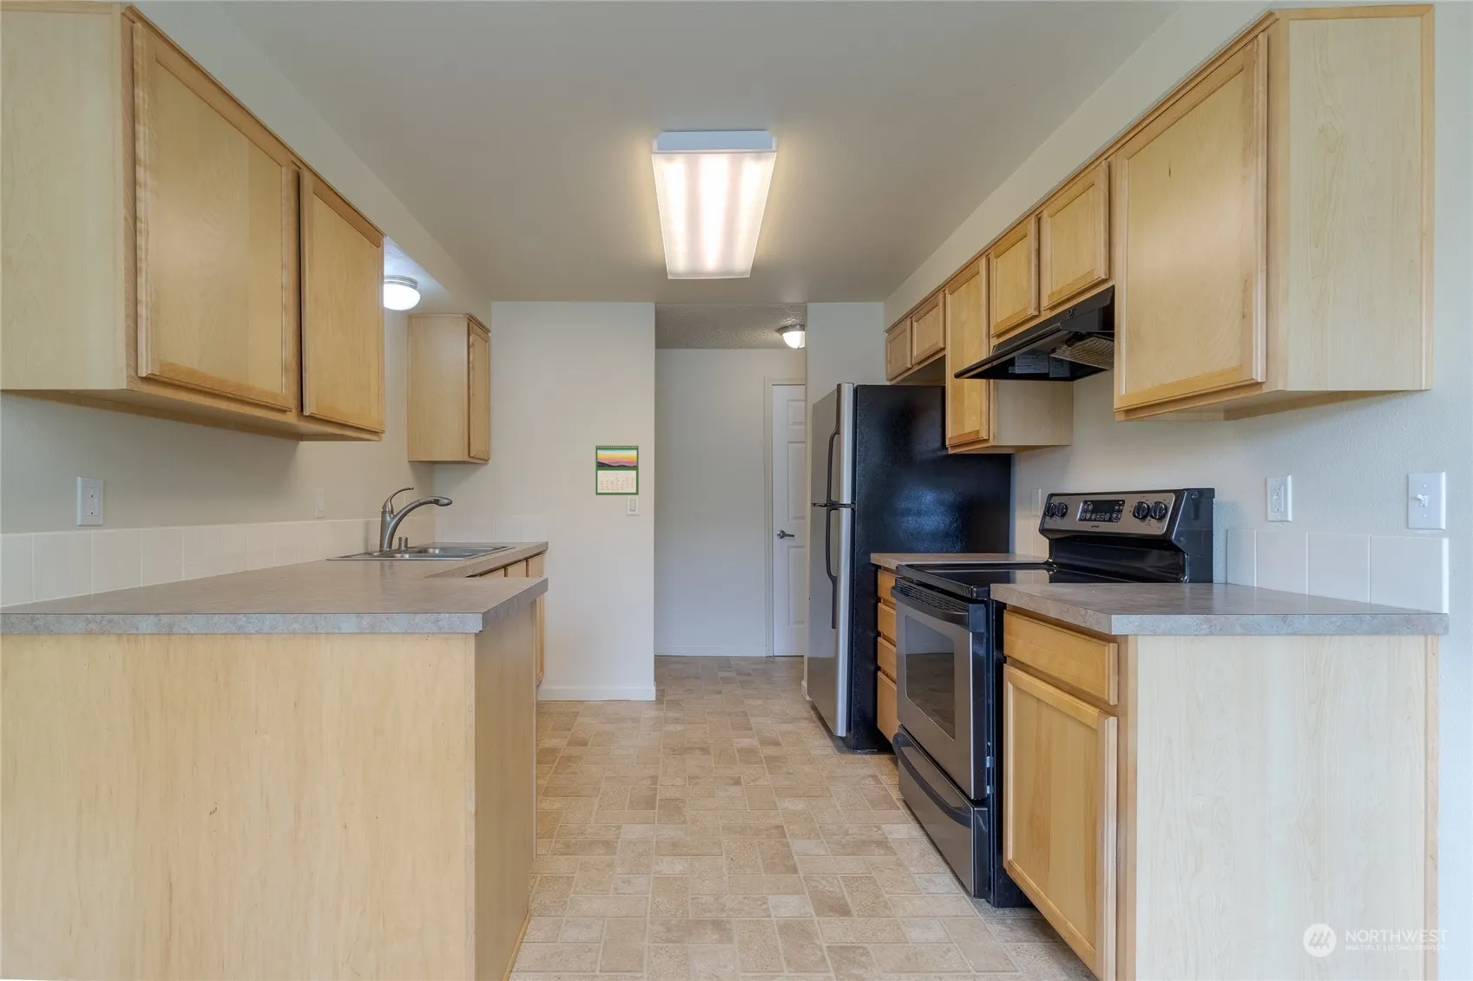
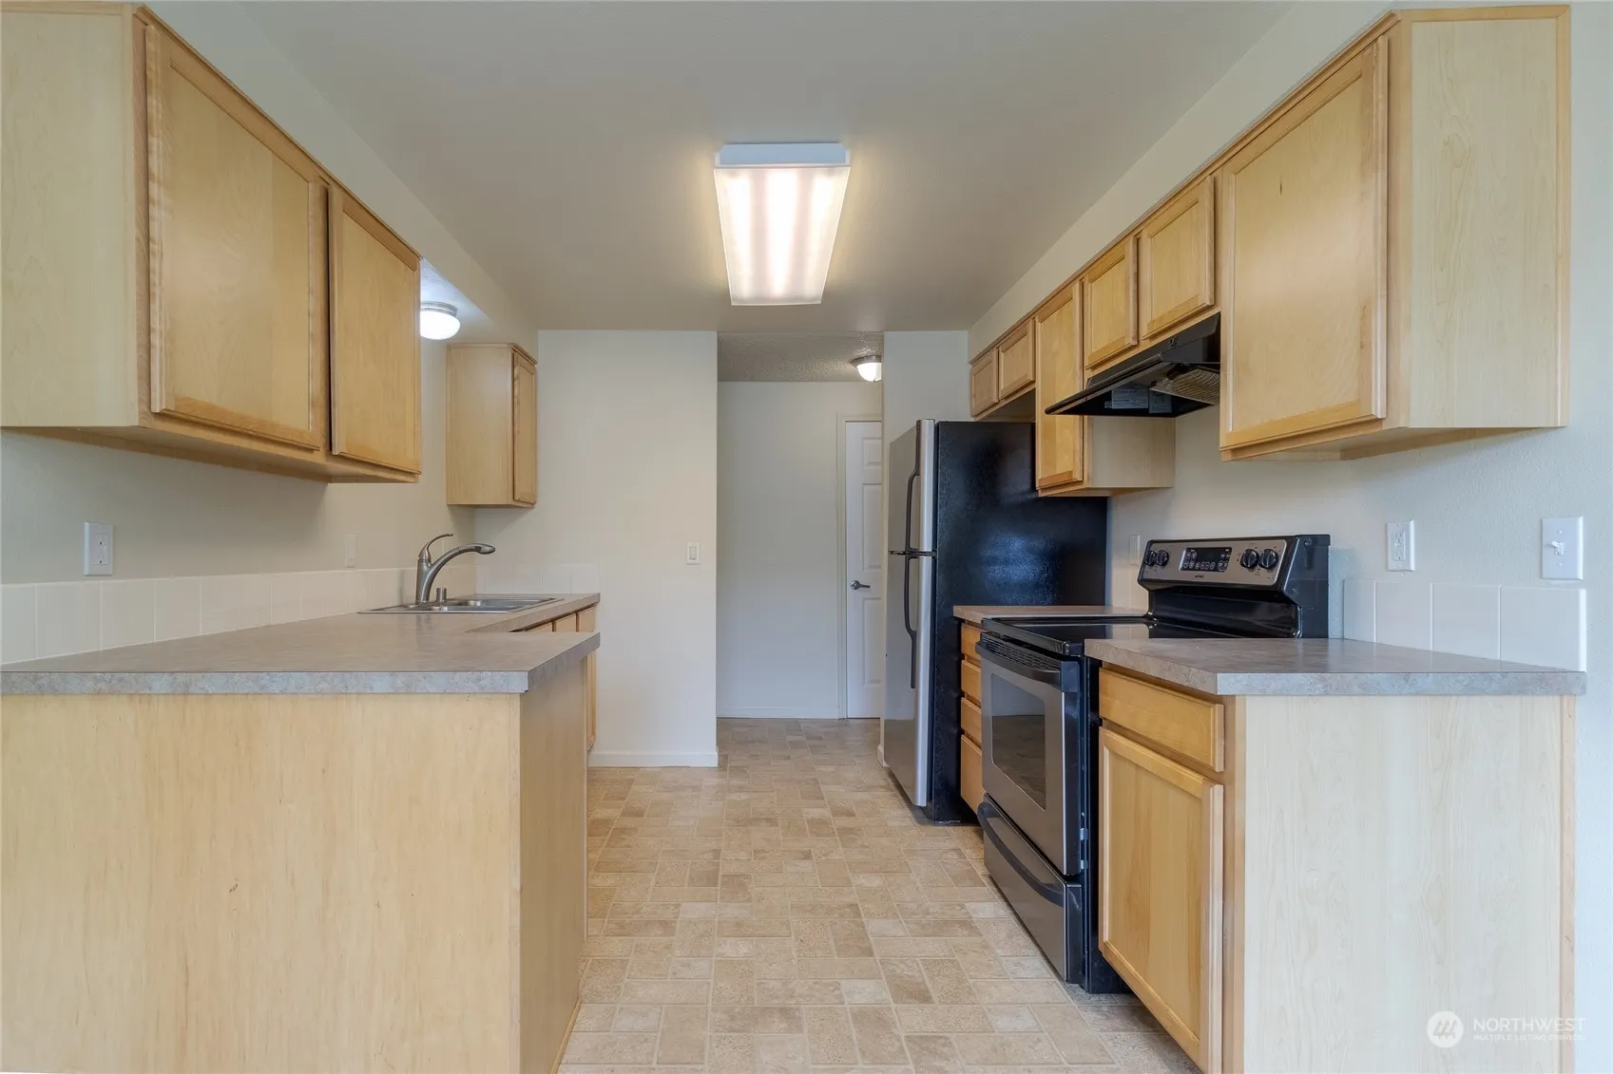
- calendar (618, 469)
